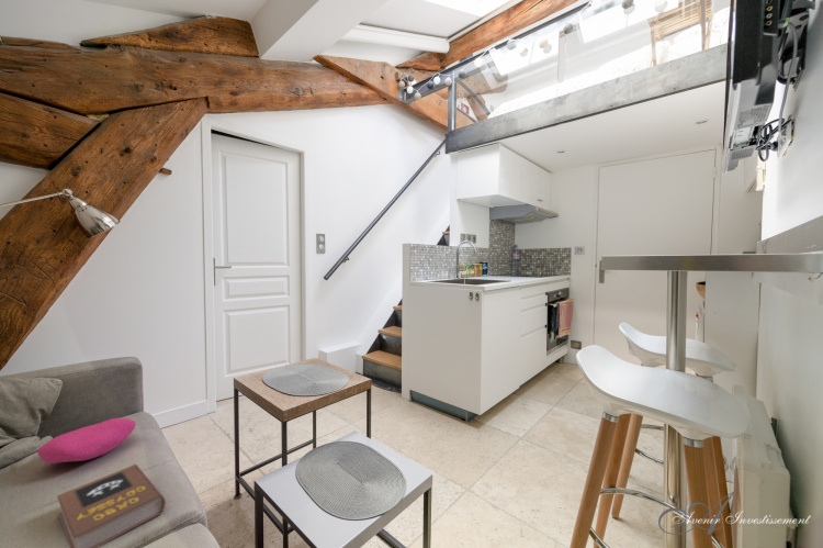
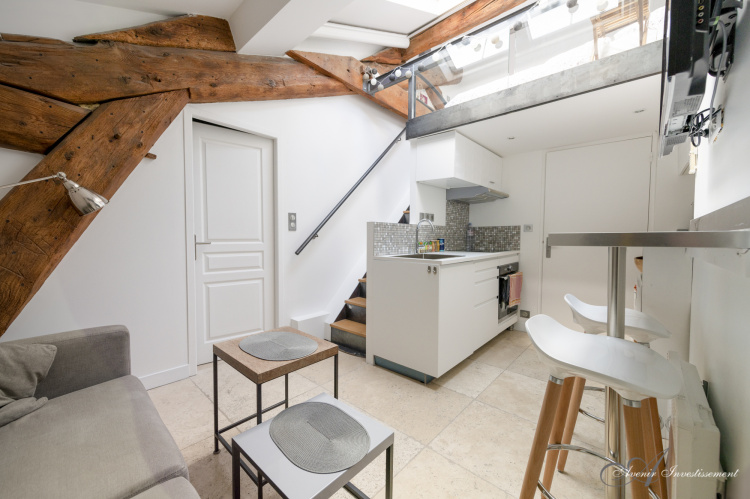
- cushion (91, 441)
- book (111, 501)
